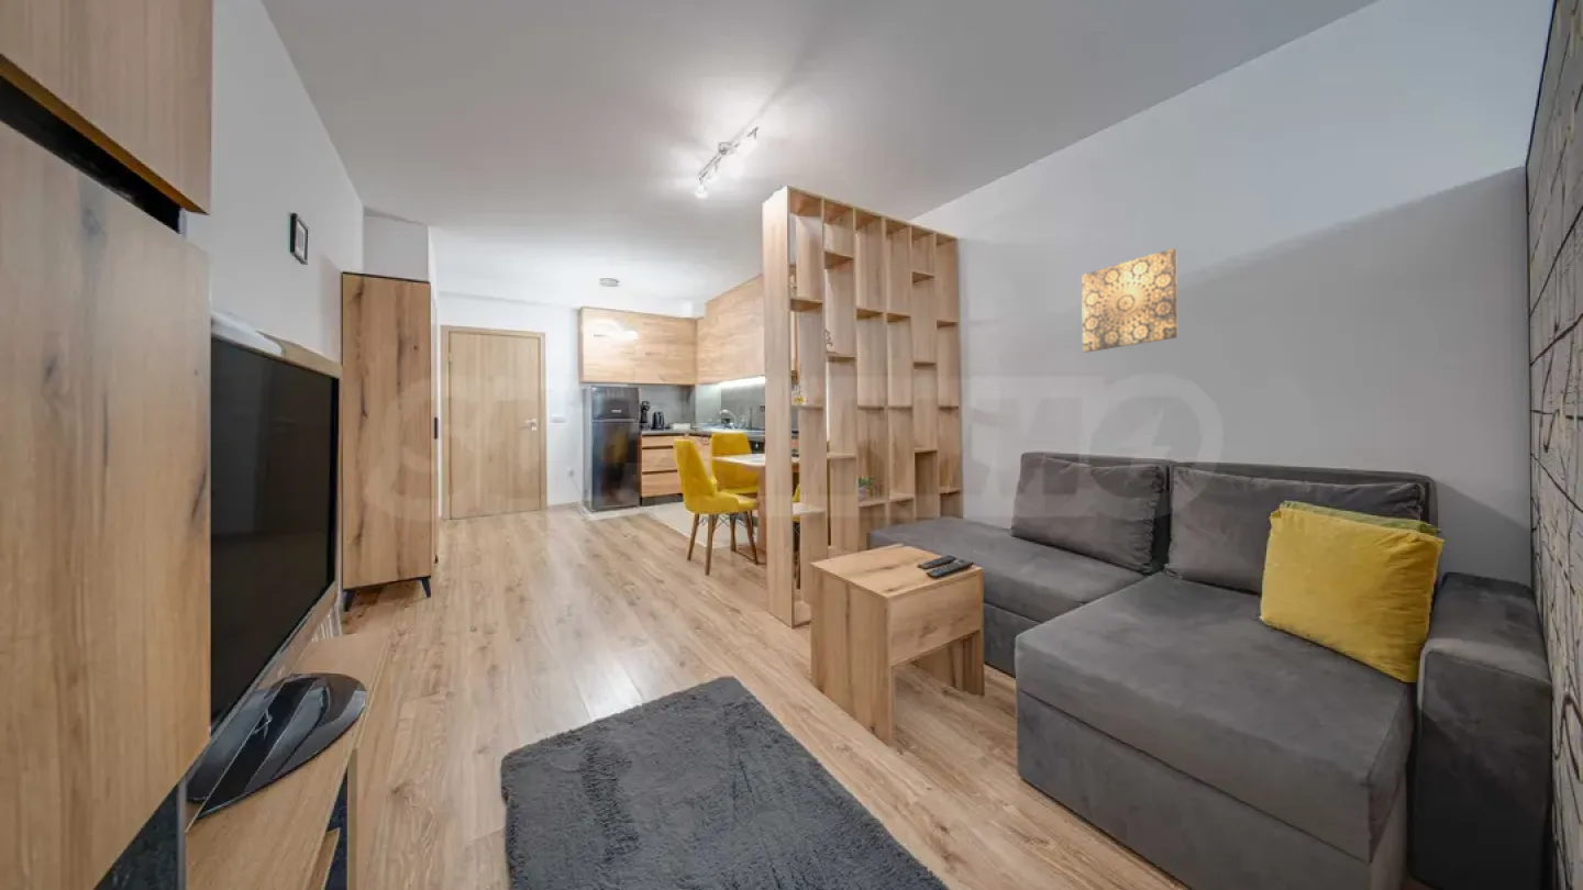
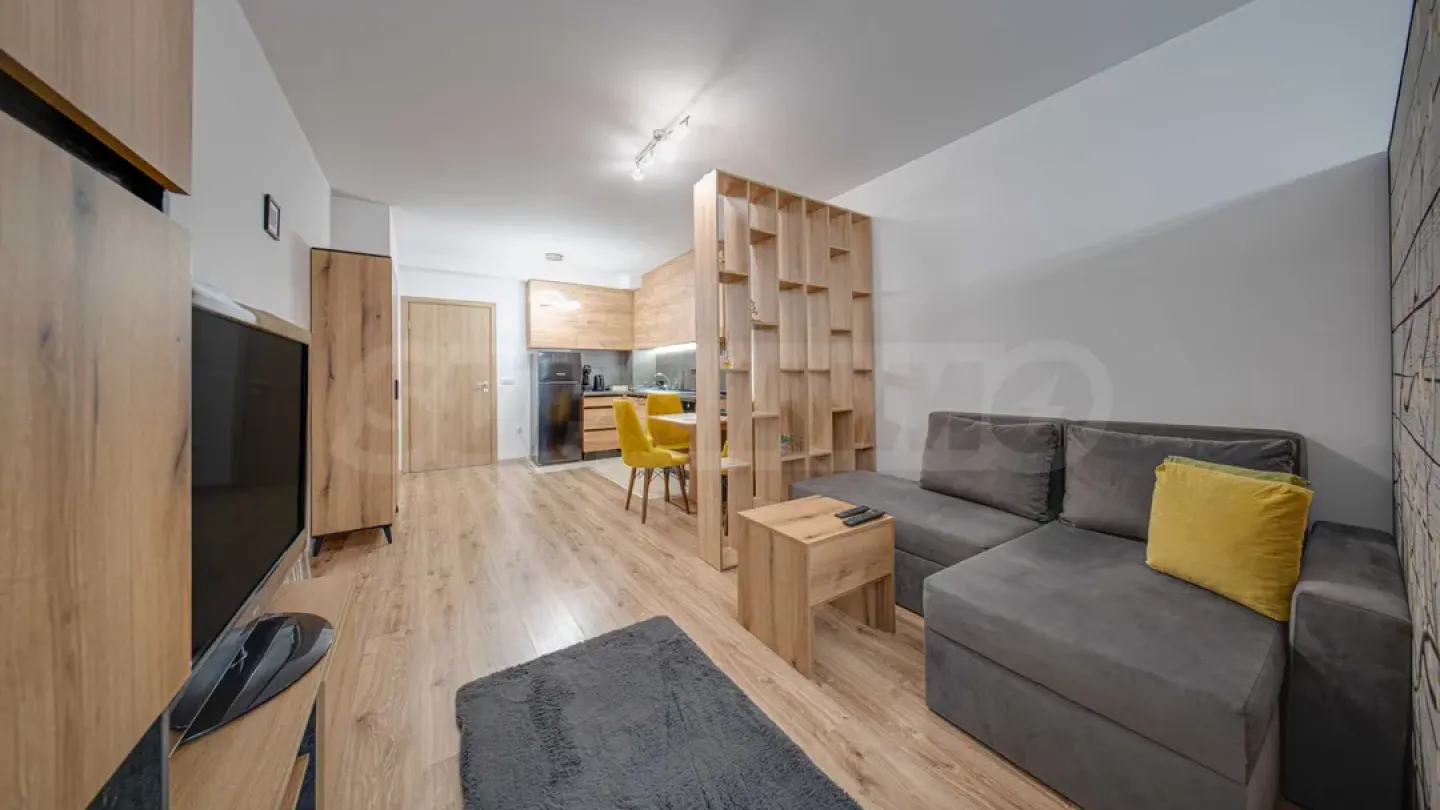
- wall art (1126, 303)
